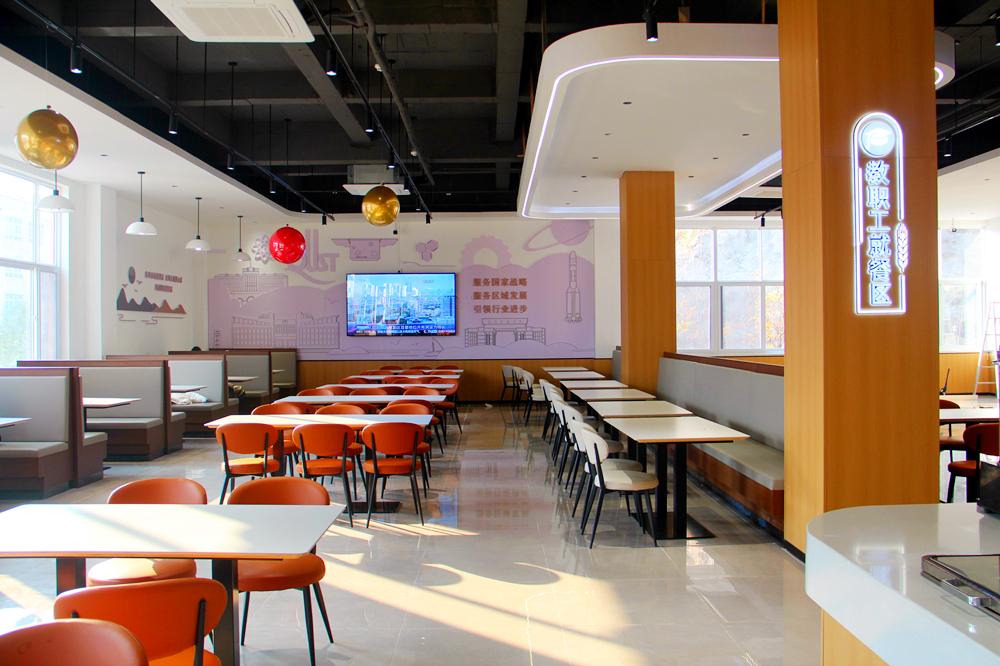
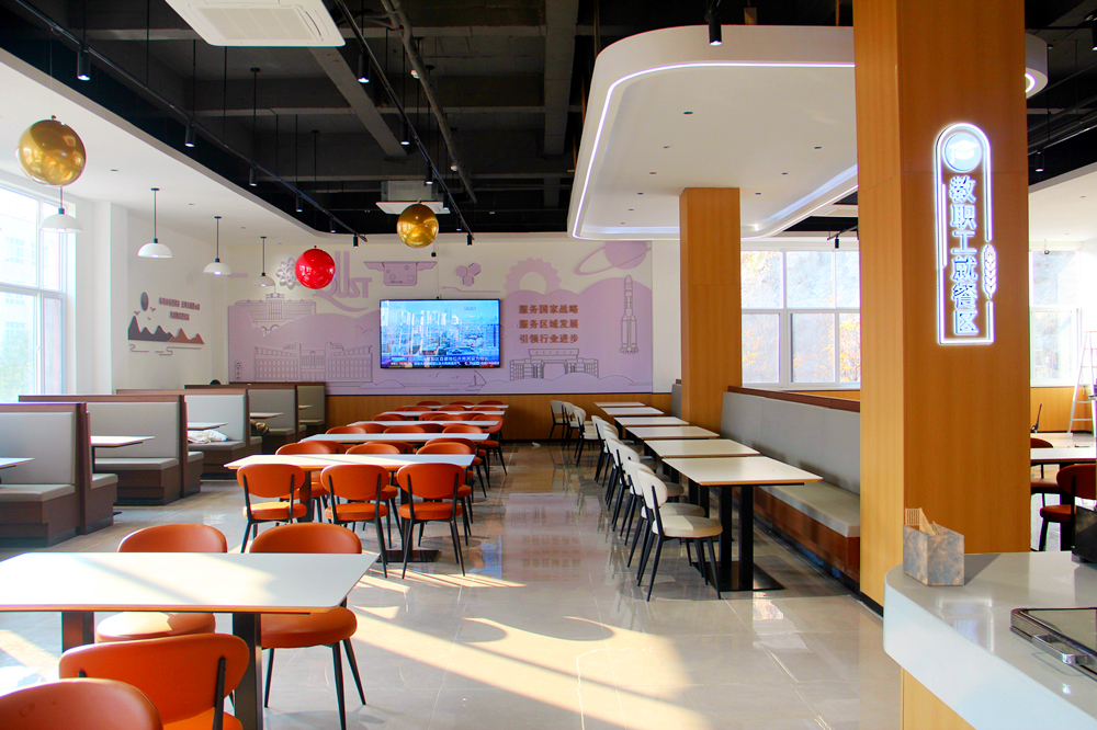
+ napkin holder (931, 545)
